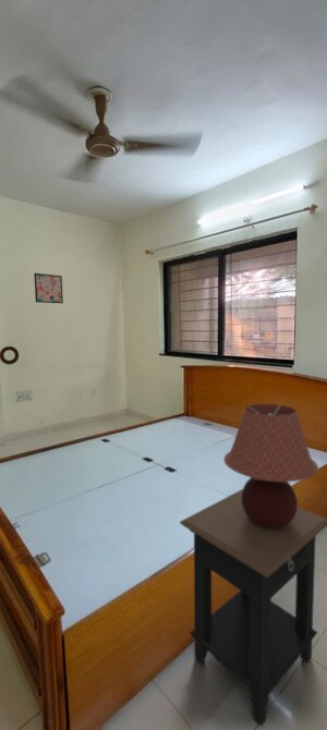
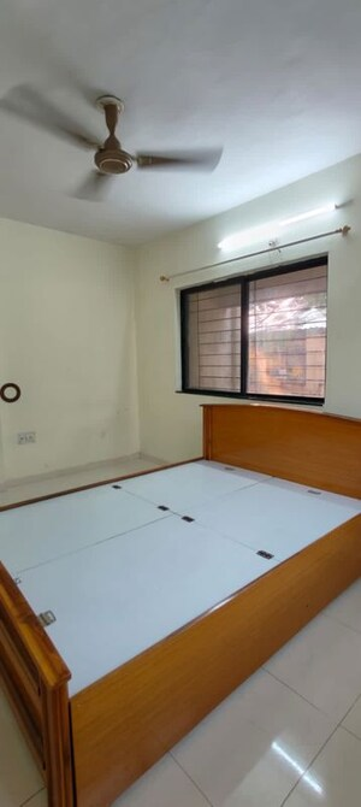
- side table (253, 591)
- wall art (48, 289)
- table lamp (269, 464)
